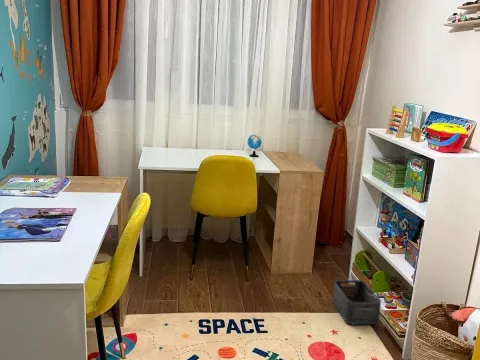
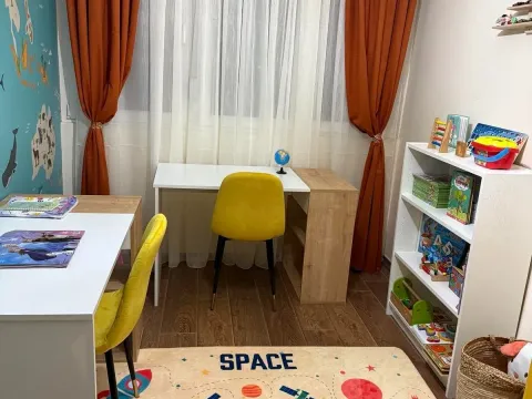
- storage bin (355, 301)
